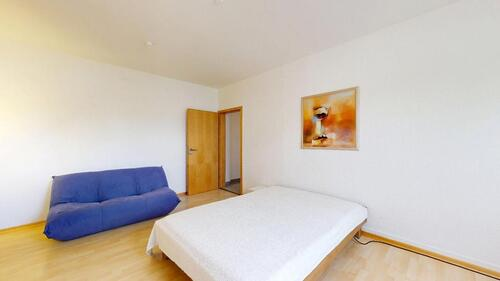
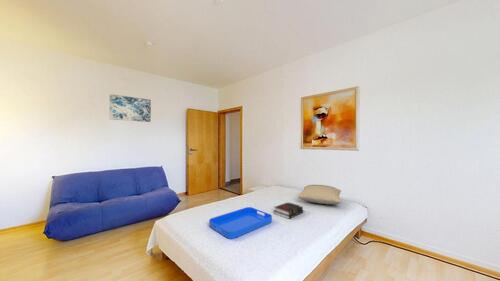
+ pillow (320, 193)
+ wall art (131, 109)
+ serving tray (241, 220)
+ book (288, 209)
